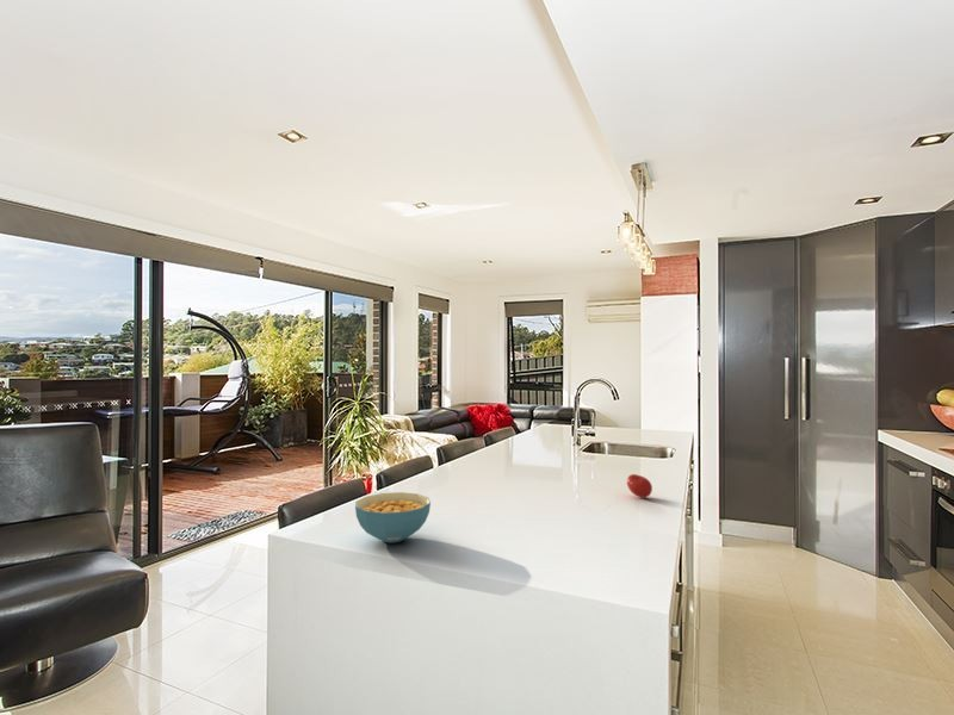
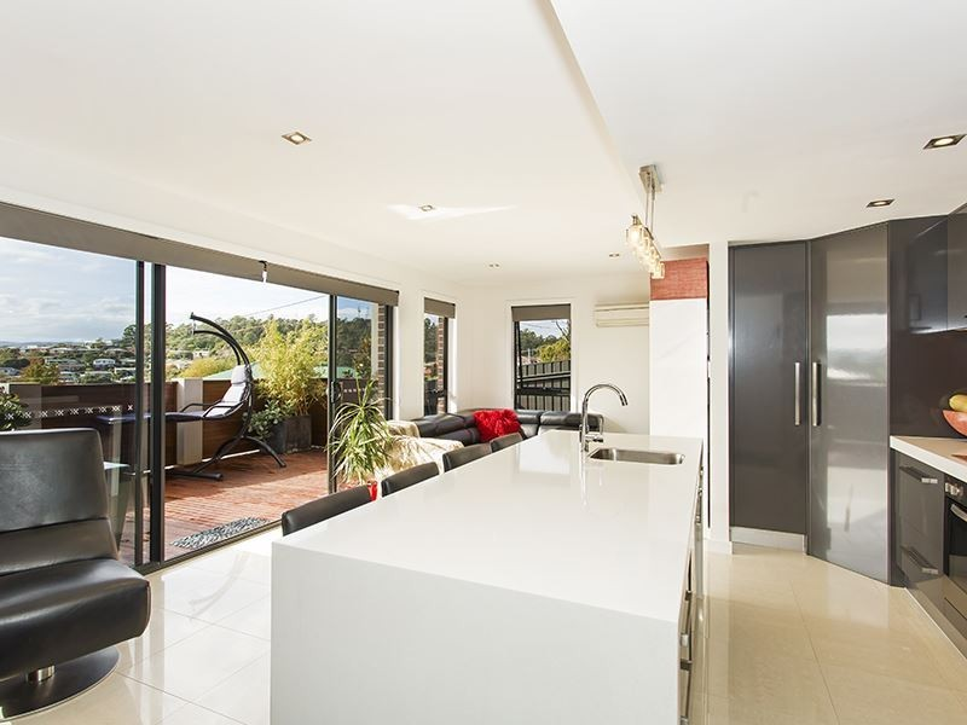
- fruit (639, 485)
- cereal bowl (392, 520)
